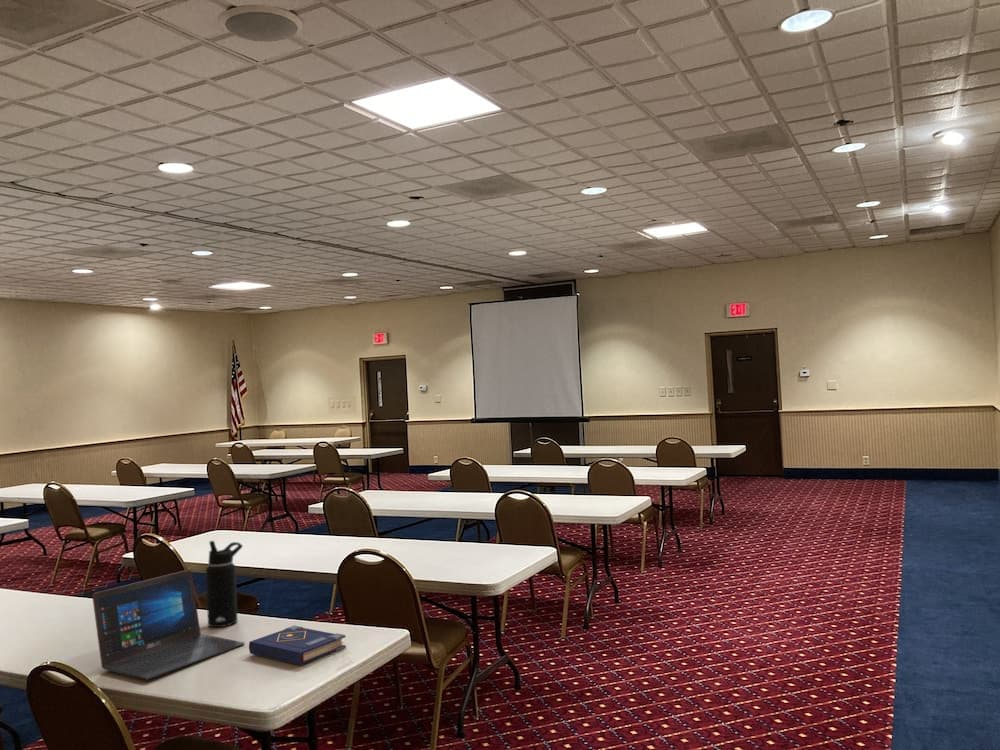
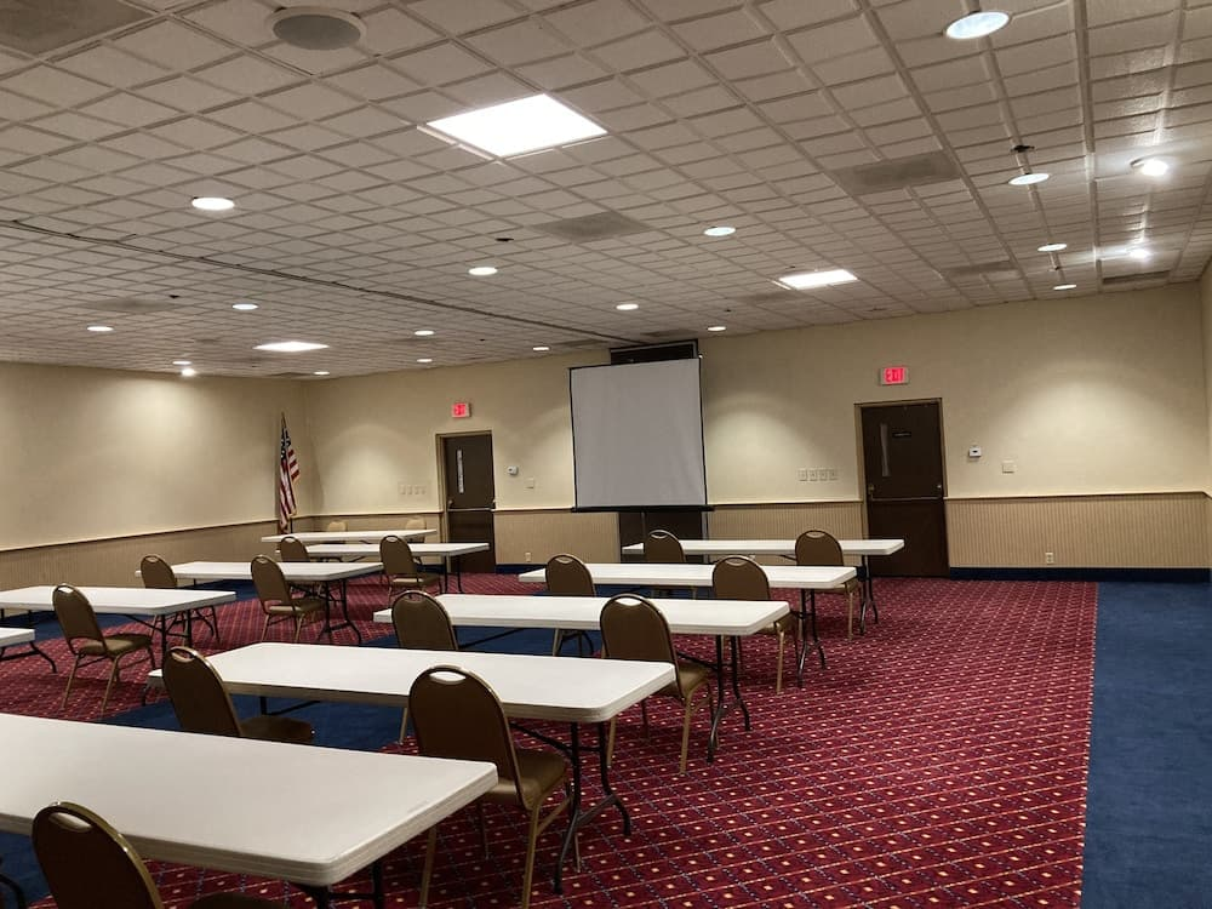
- water bottle (224, 580)
- book (297, 644)
- laptop (171, 620)
